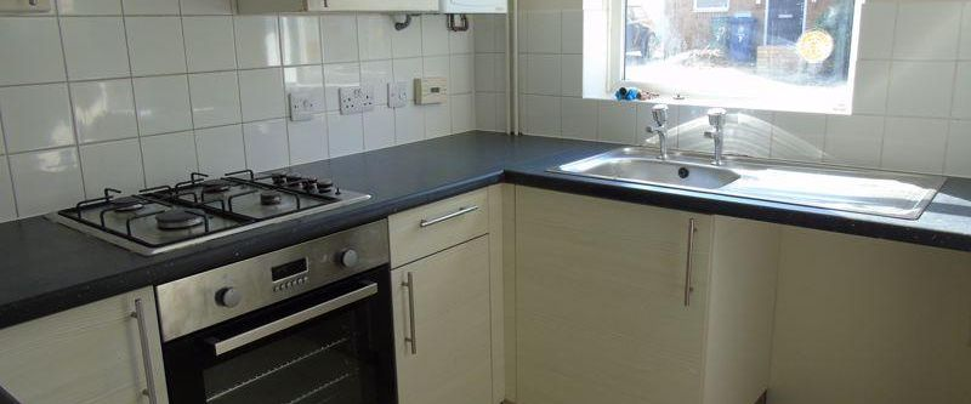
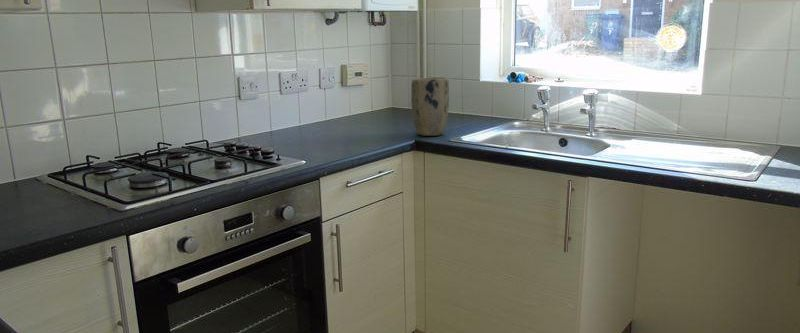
+ plant pot (430, 106)
